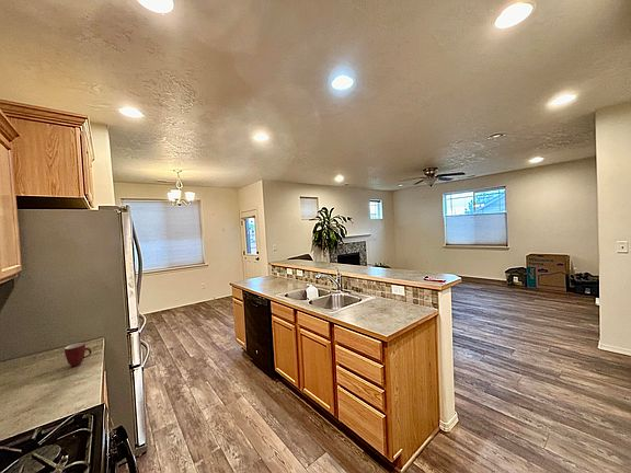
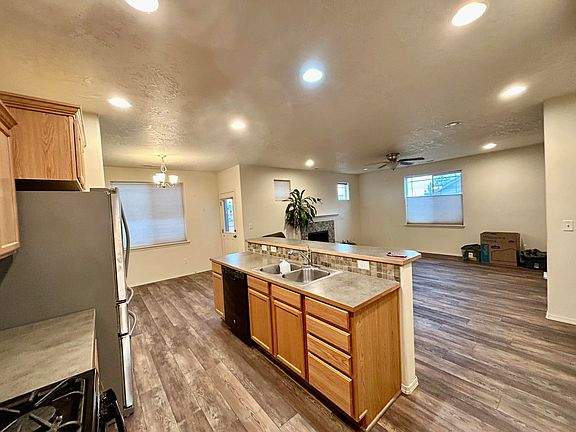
- mug (78, 354)
